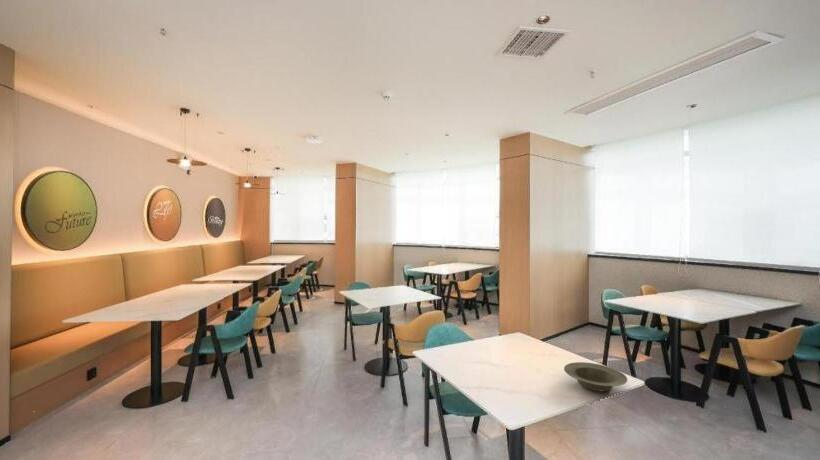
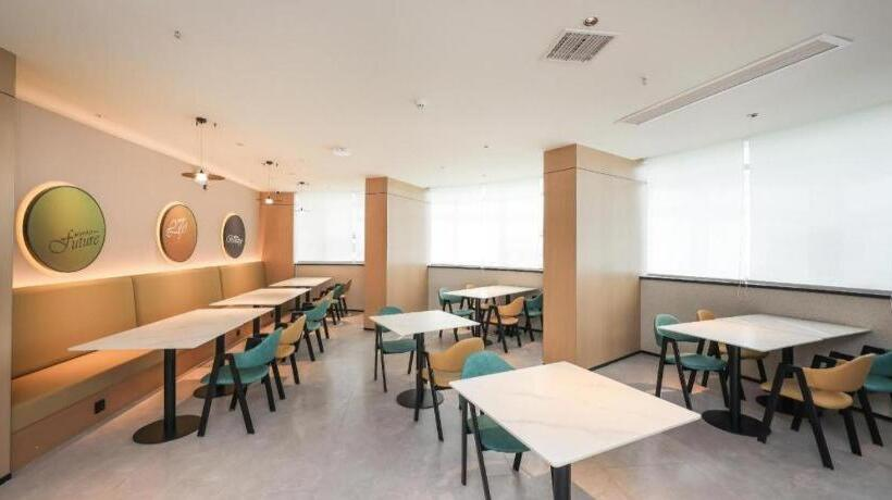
- bowl (594, 379)
